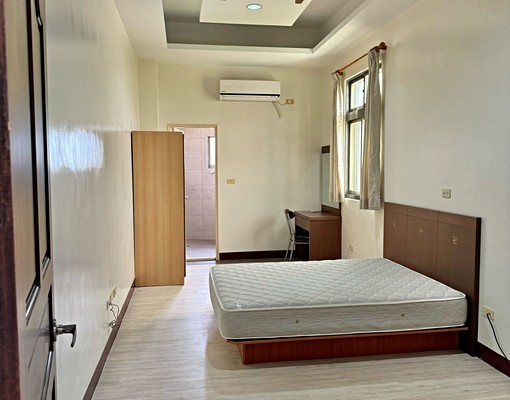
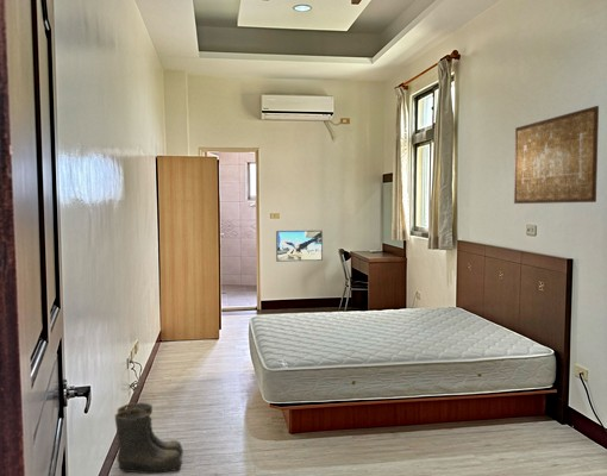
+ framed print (299, 245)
+ boots (150, 436)
+ wall art (551, 161)
